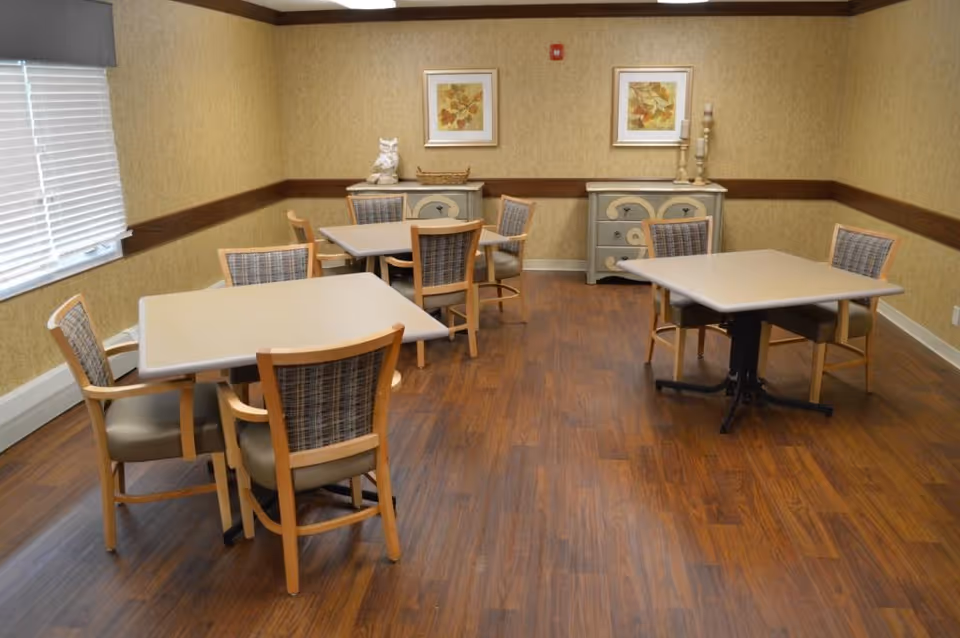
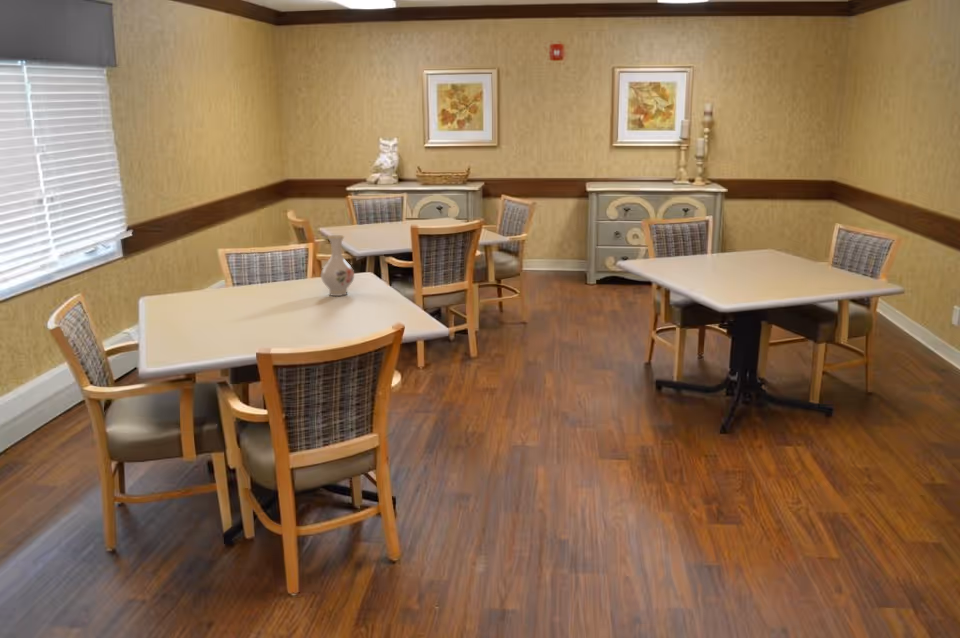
+ vase (337, 265)
